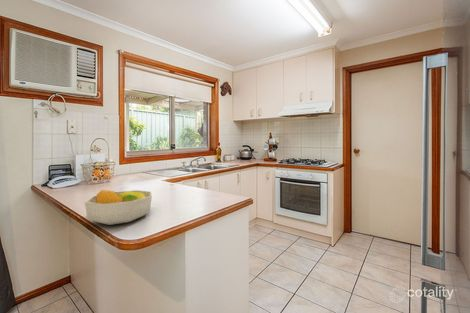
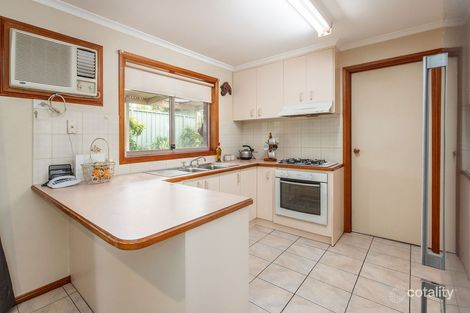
- fruit bowl (122, 201)
